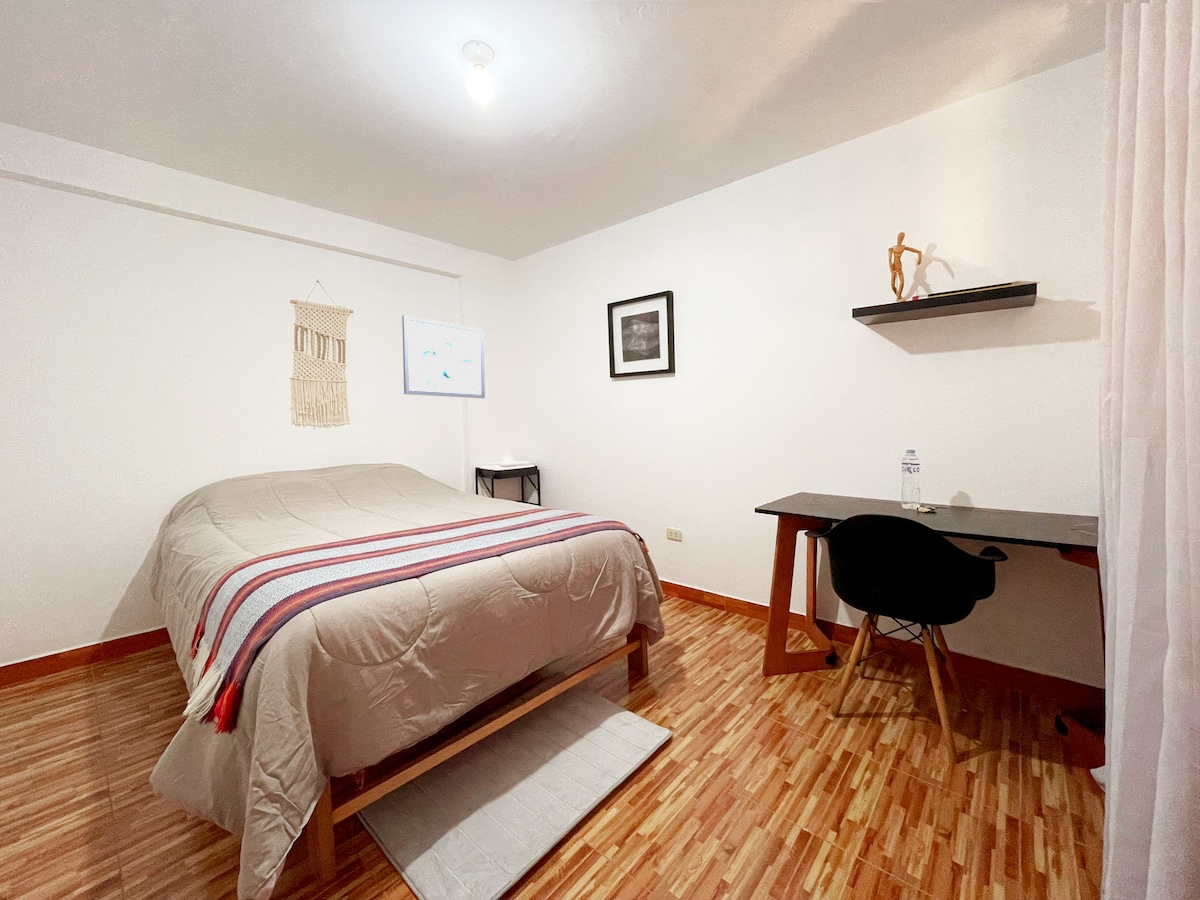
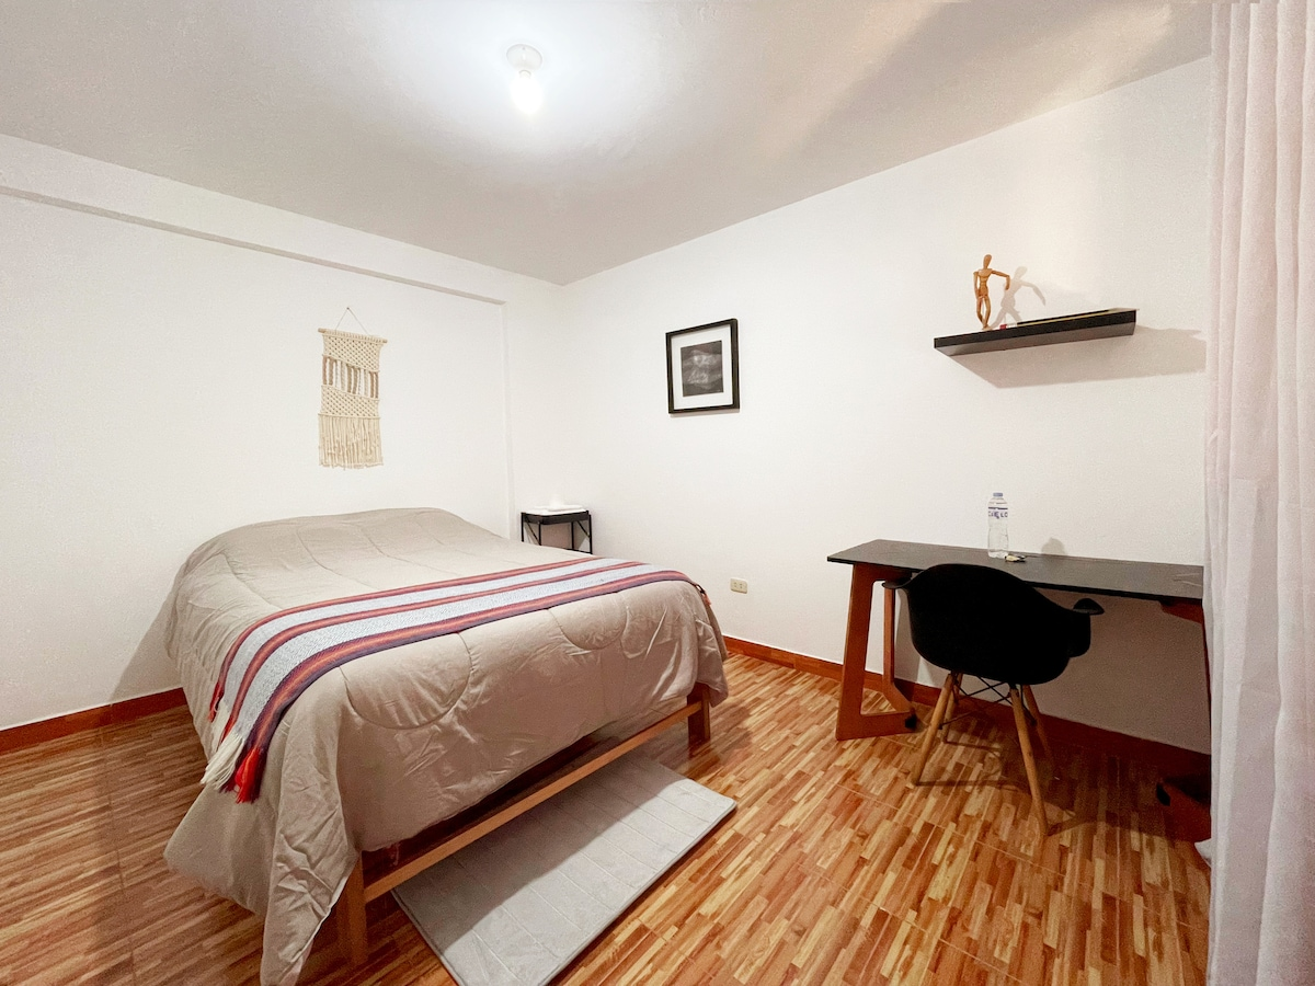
- wall art (446, 359)
